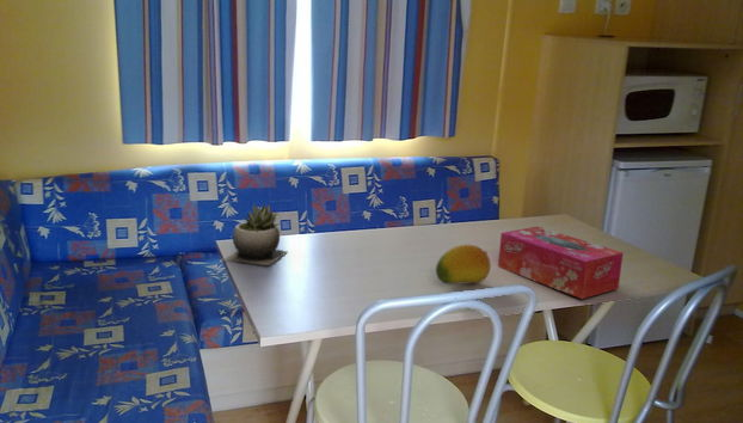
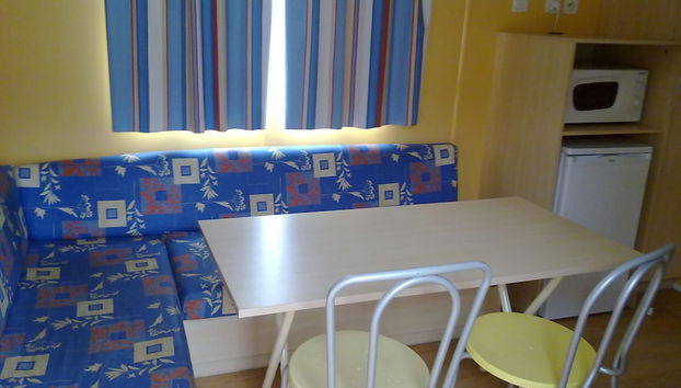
- fruit (461, 264)
- tissue box (558, 259)
- succulent plant (256, 229)
